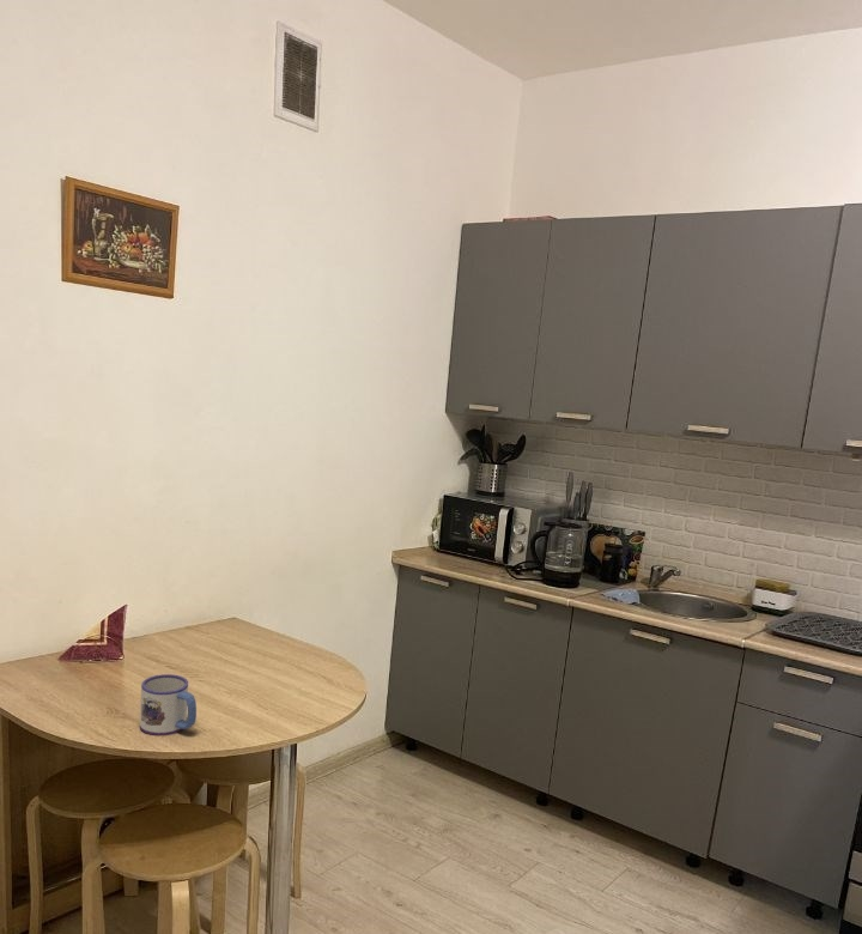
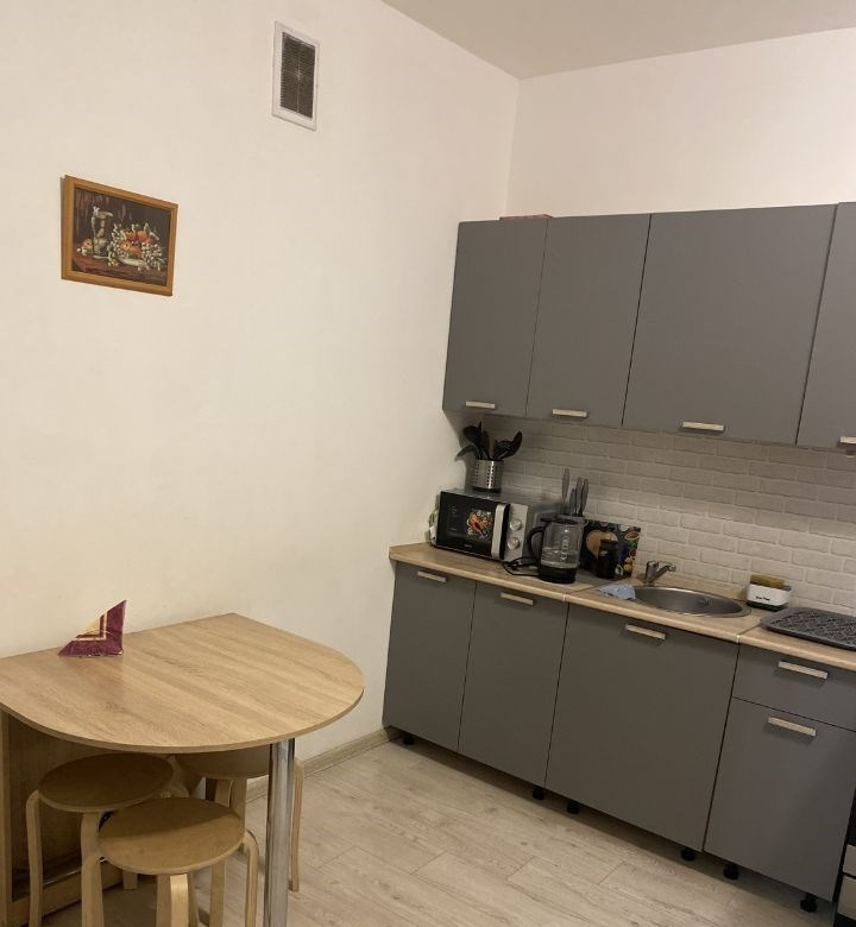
- mug (170, 706)
